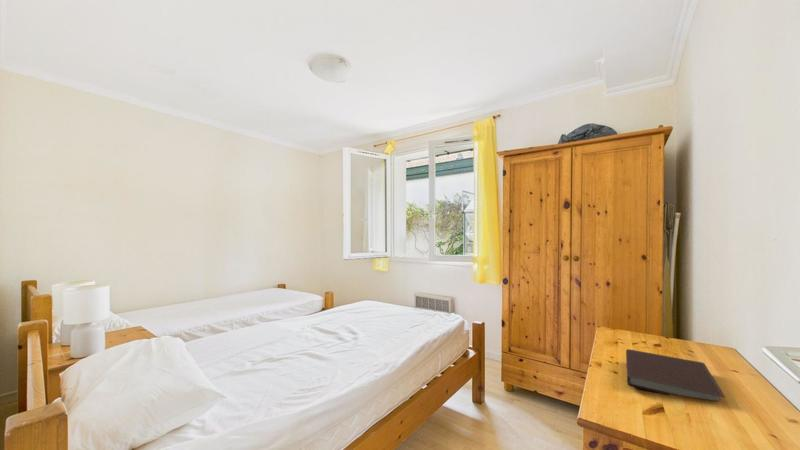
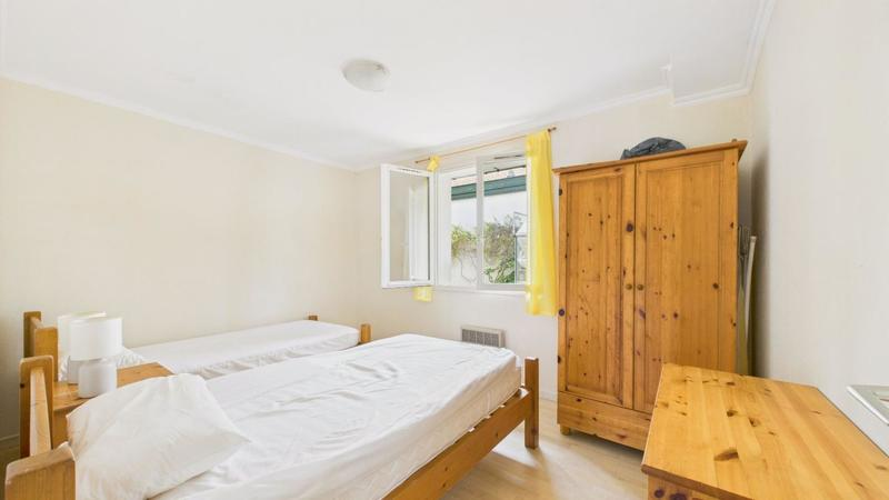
- notebook (667, 373)
